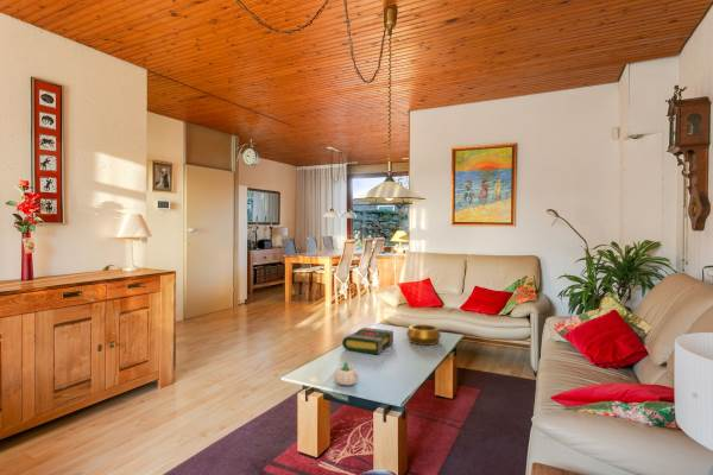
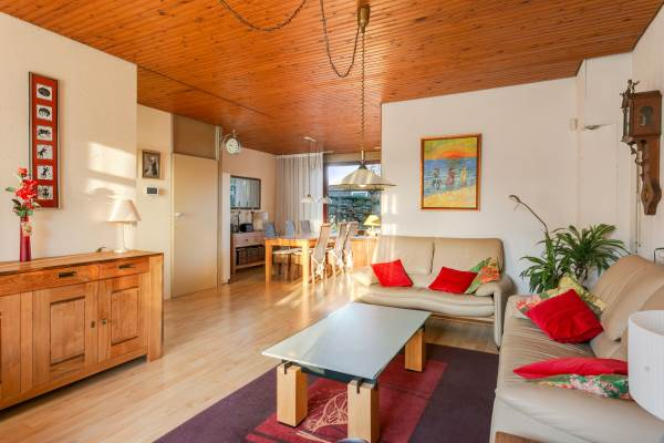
- book (368, 340)
- succulent planter (346, 373)
- decorative bowl (423, 334)
